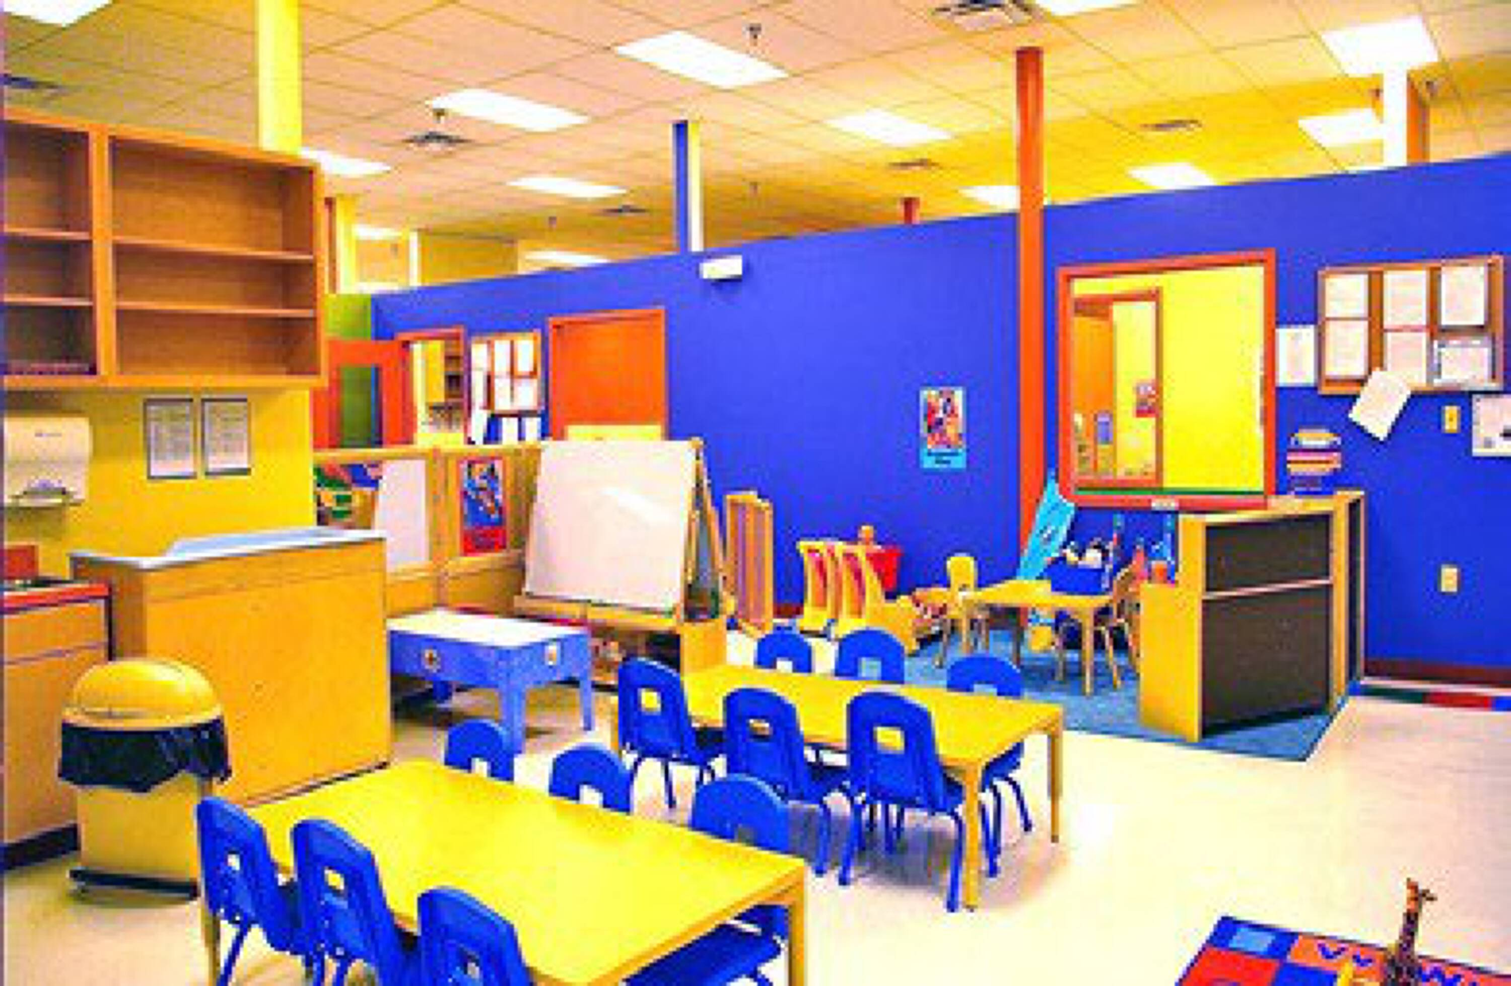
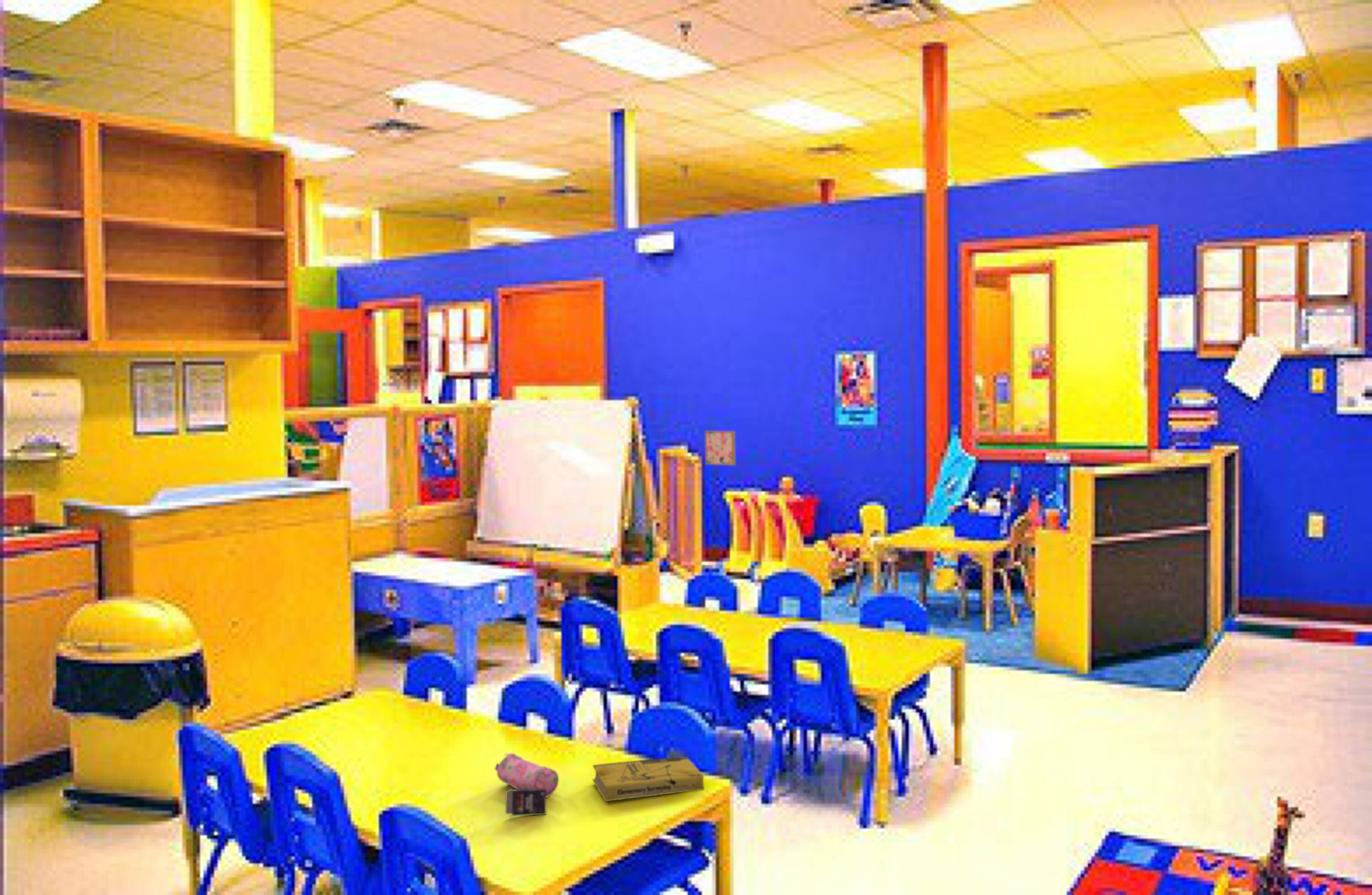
+ book (648, 777)
+ crayon box (525, 801)
+ wall art (720, 448)
+ pencil case (526, 775)
